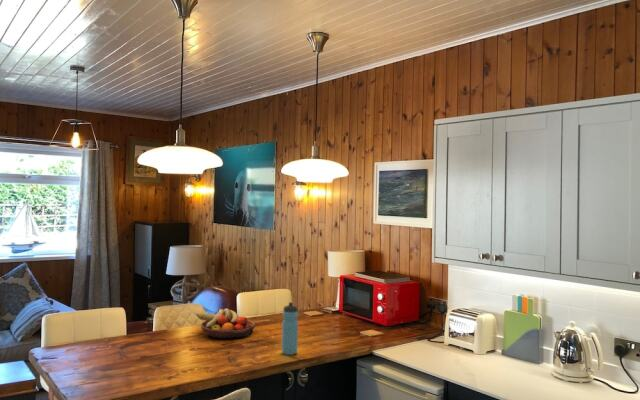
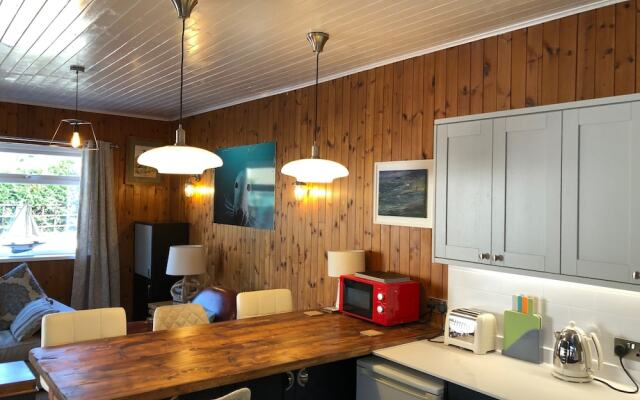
- water bottle (290, 327)
- fruit bowl (227, 321)
